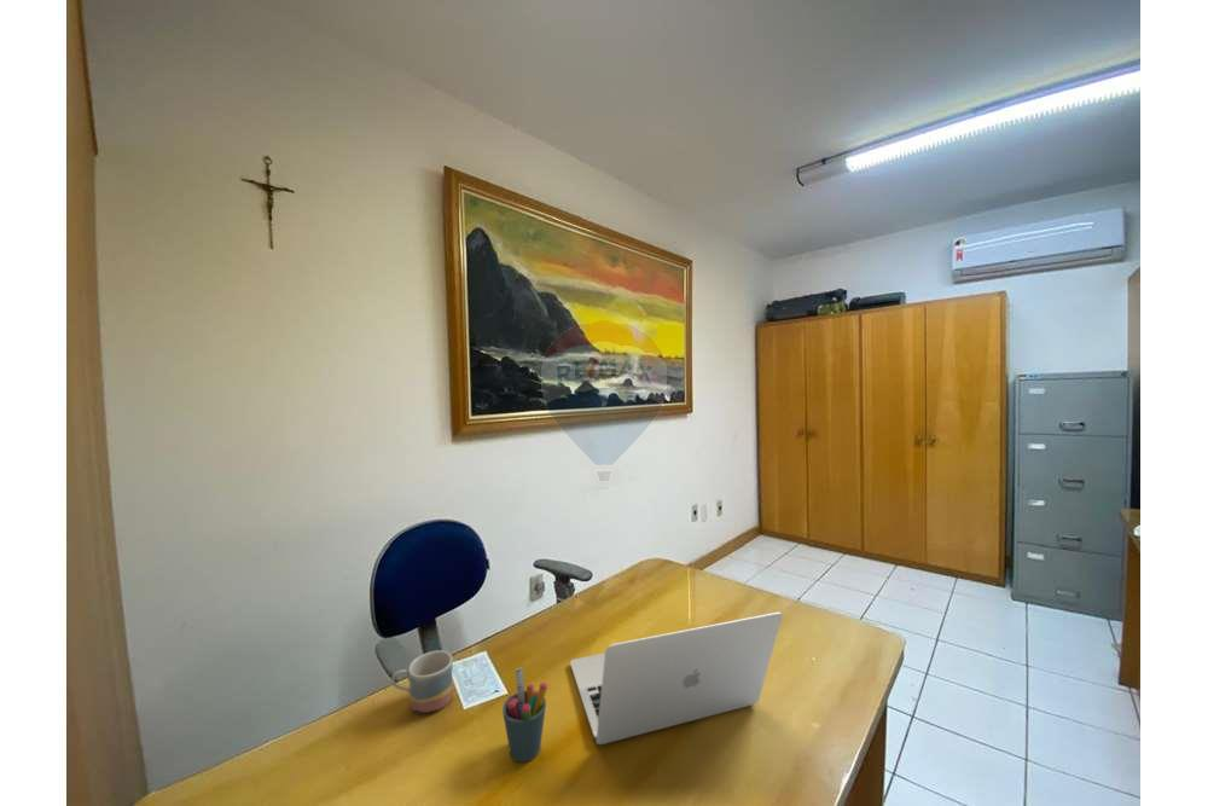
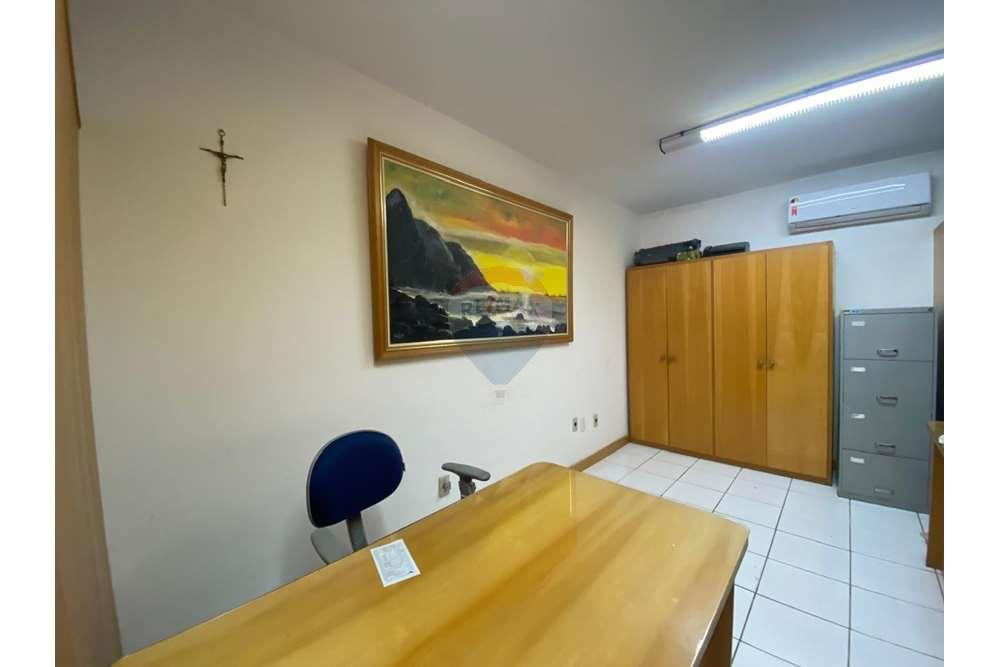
- pen holder (524, 714)
- laptop (662, 640)
- mug (423, 683)
